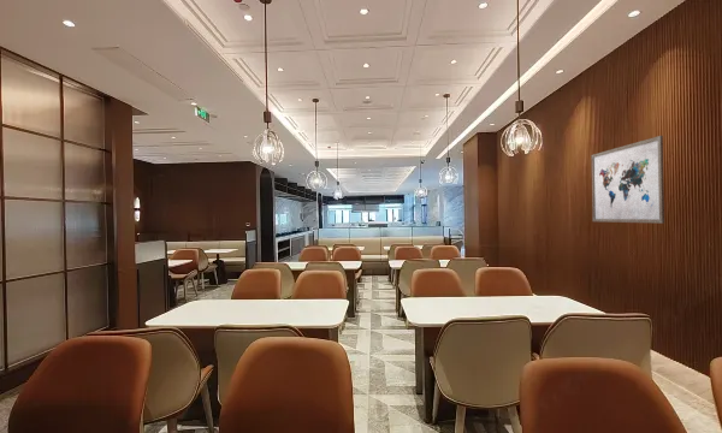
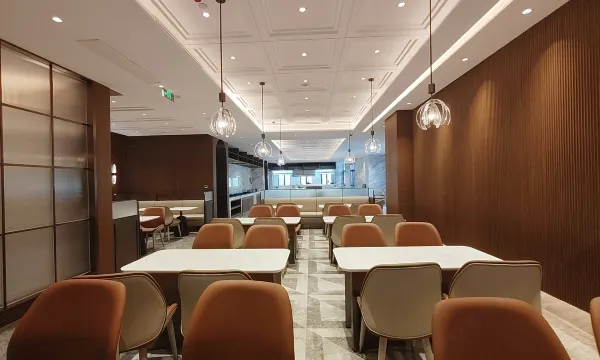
- wall art (622, 184)
